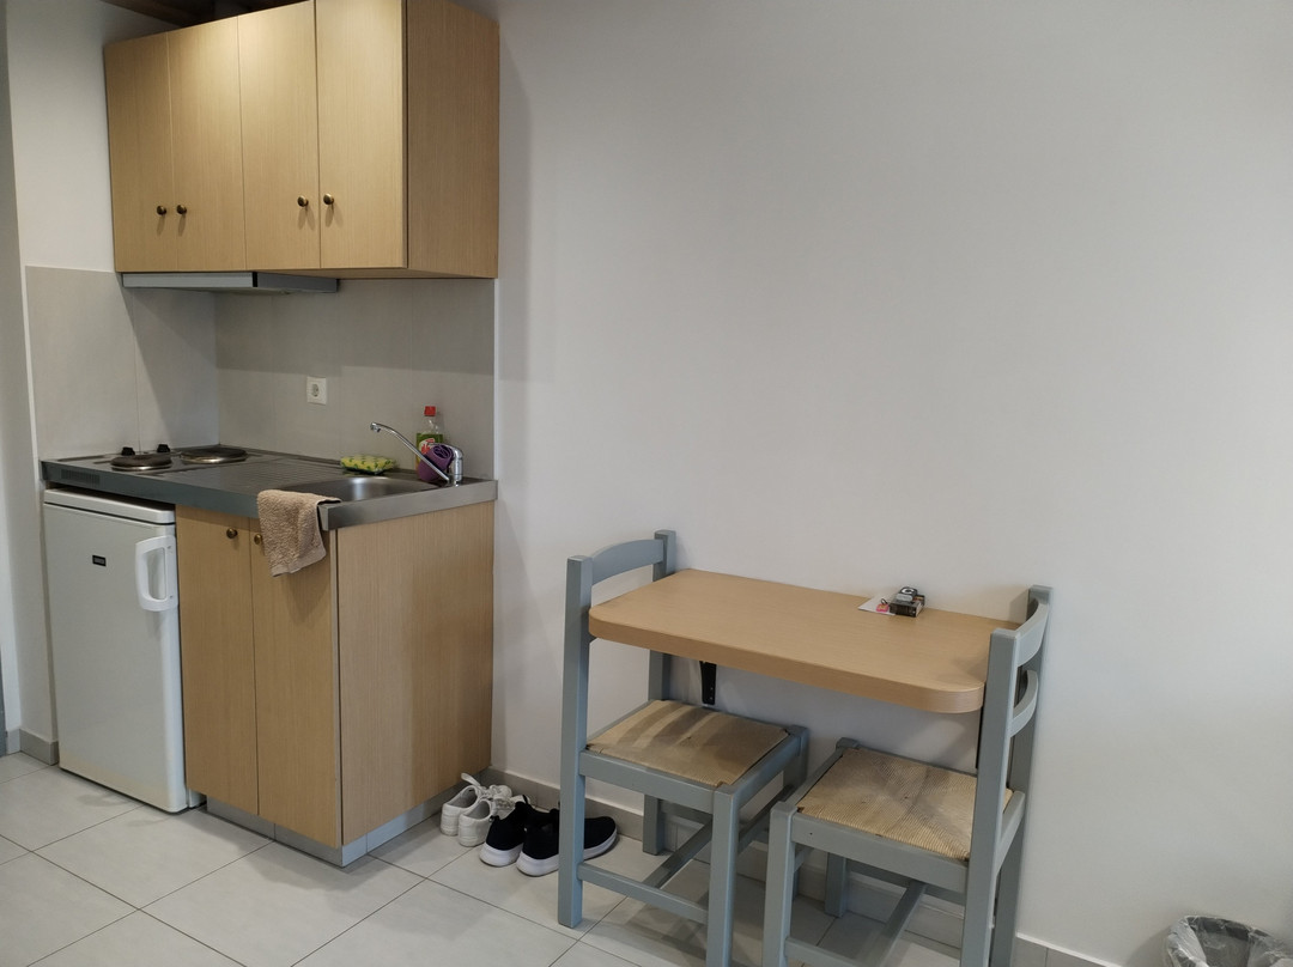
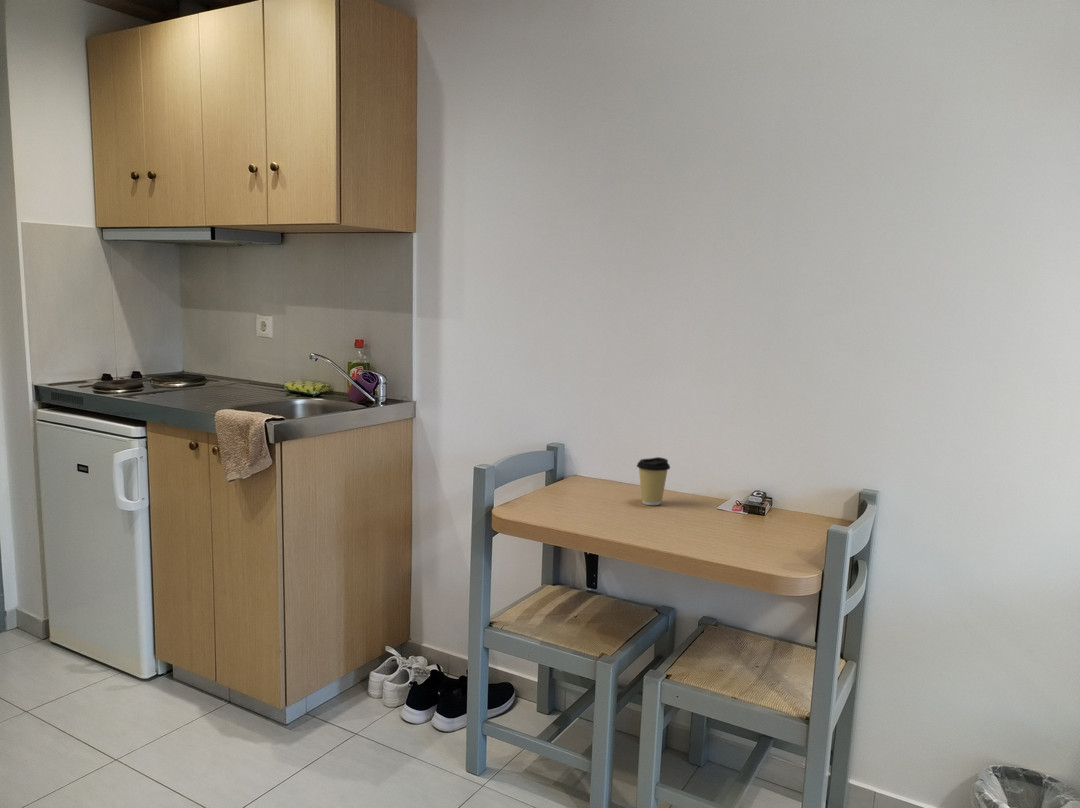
+ coffee cup (652, 481)
